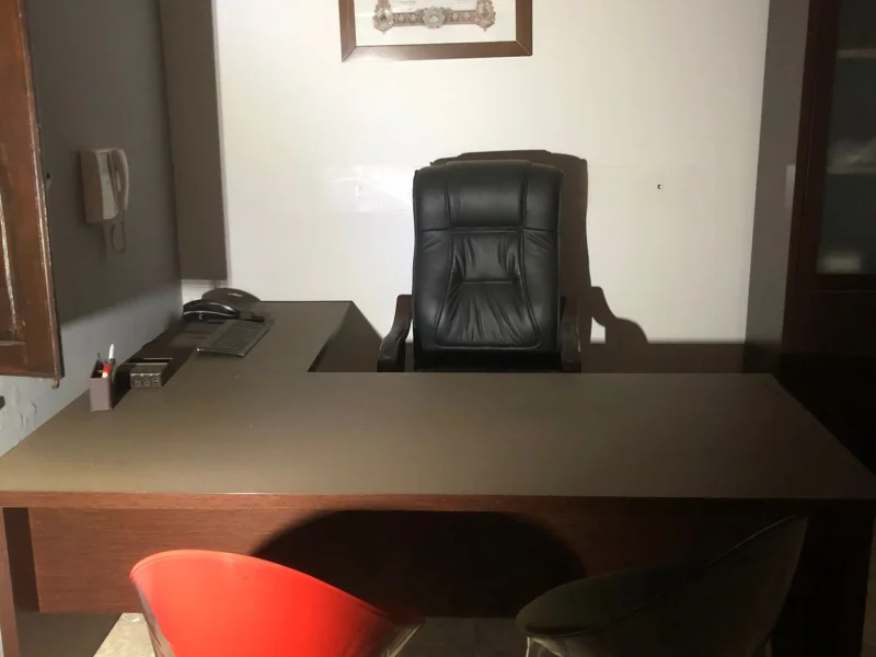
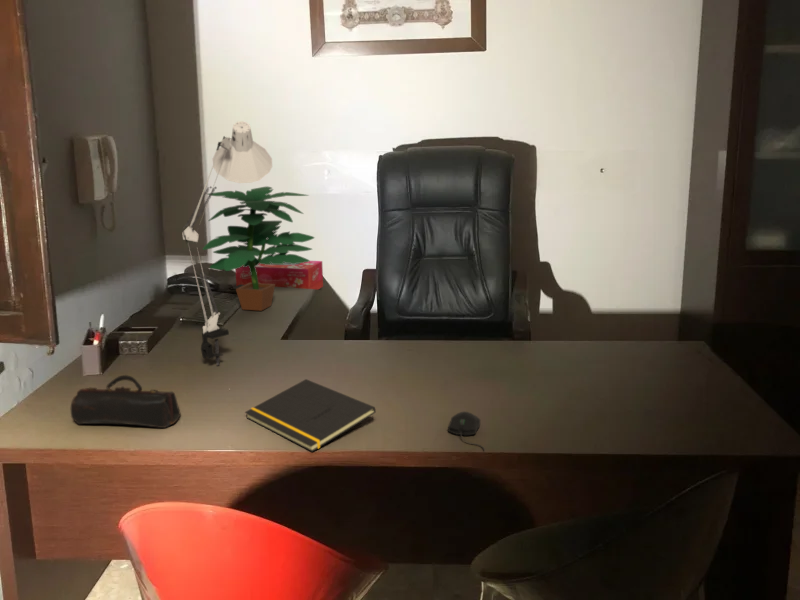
+ pencil case (124, 398)
+ desk lamp (197, 241)
+ potted plant (258, 249)
+ notepad (309, 412)
+ tissue box (279, 276)
+ computer mouse (468, 426)
